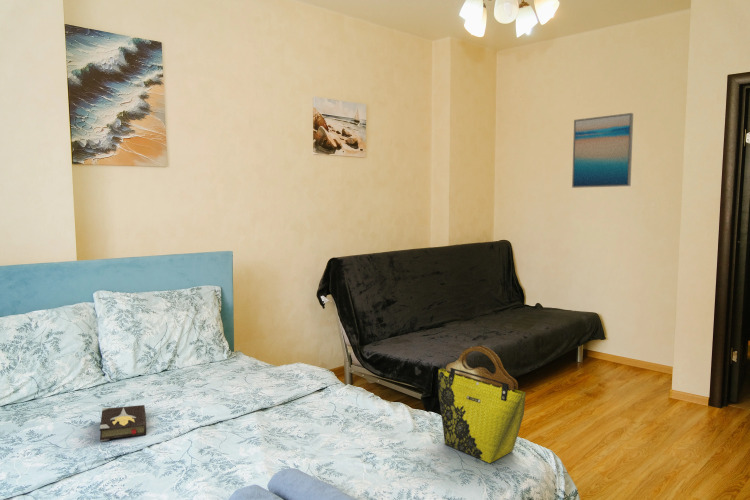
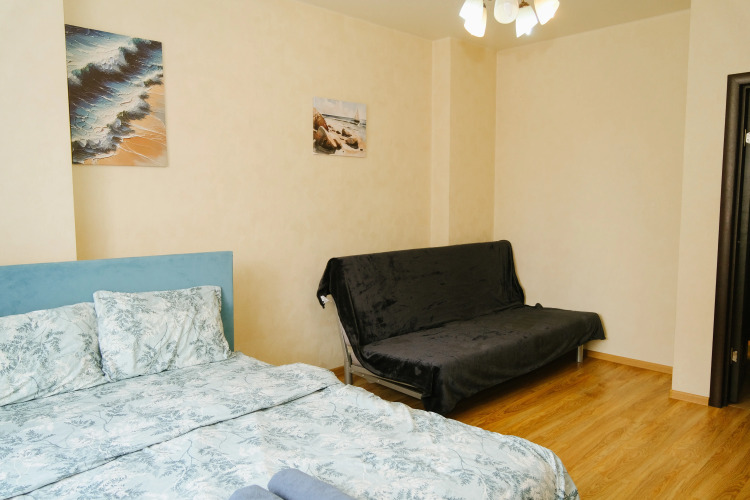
- hardback book (123, 420)
- wall art (601, 152)
- tote bag (479, 397)
